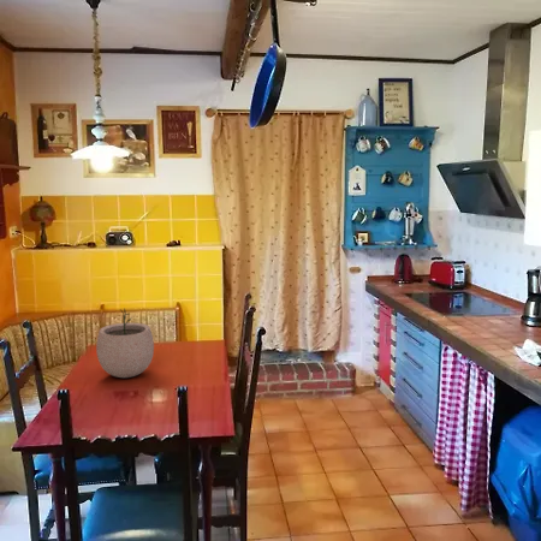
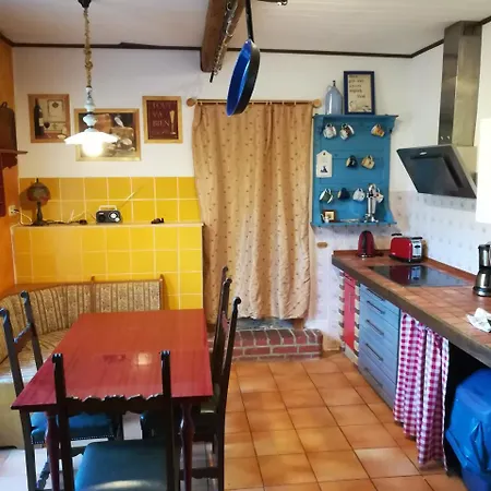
- plant pot (125, 341)
